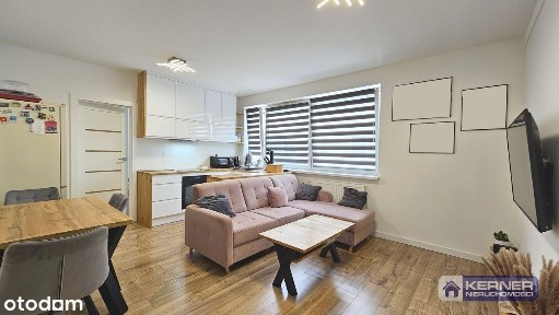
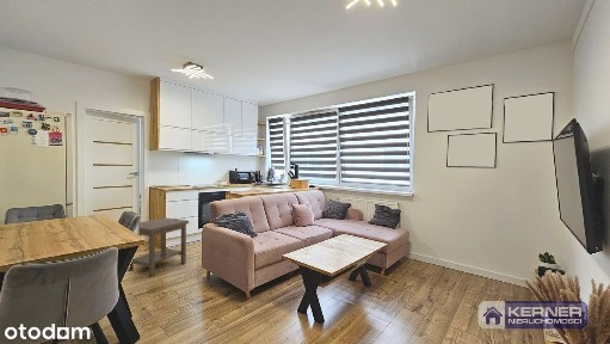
+ side table (161, 245)
